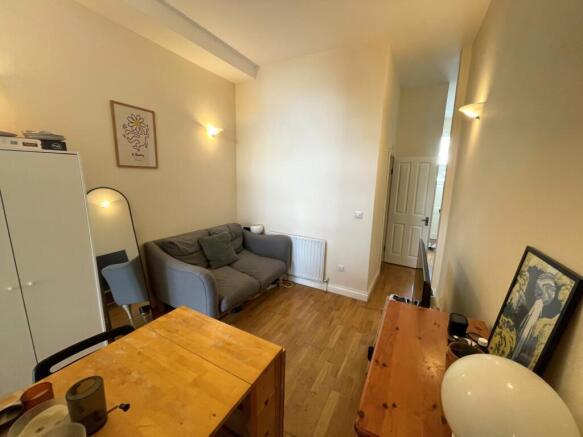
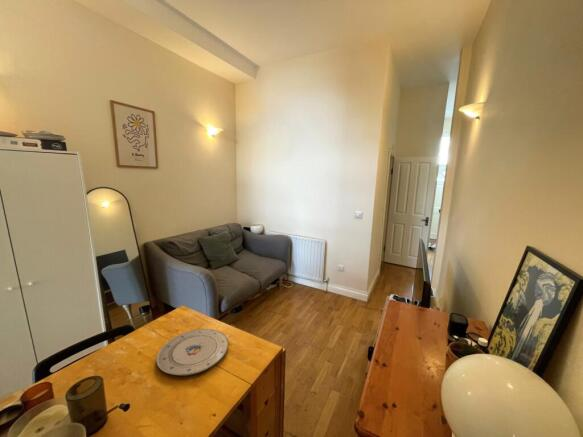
+ plate (194, 350)
